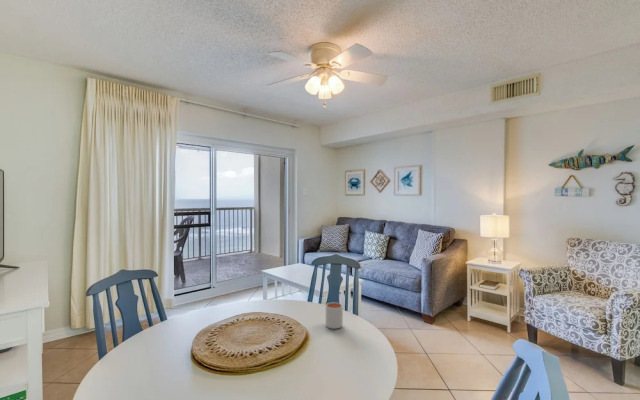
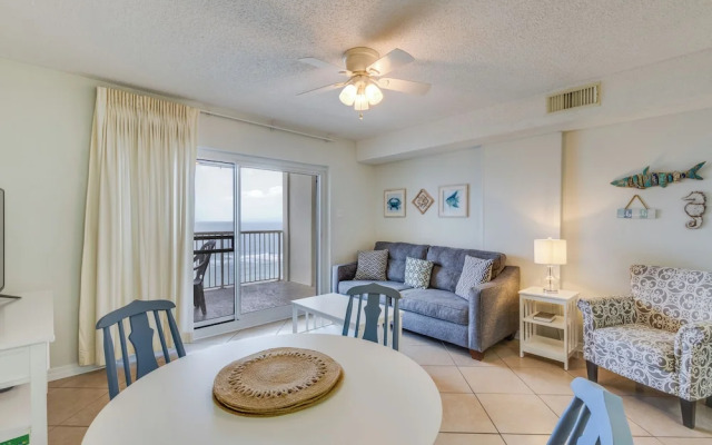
- mug (333, 314)
